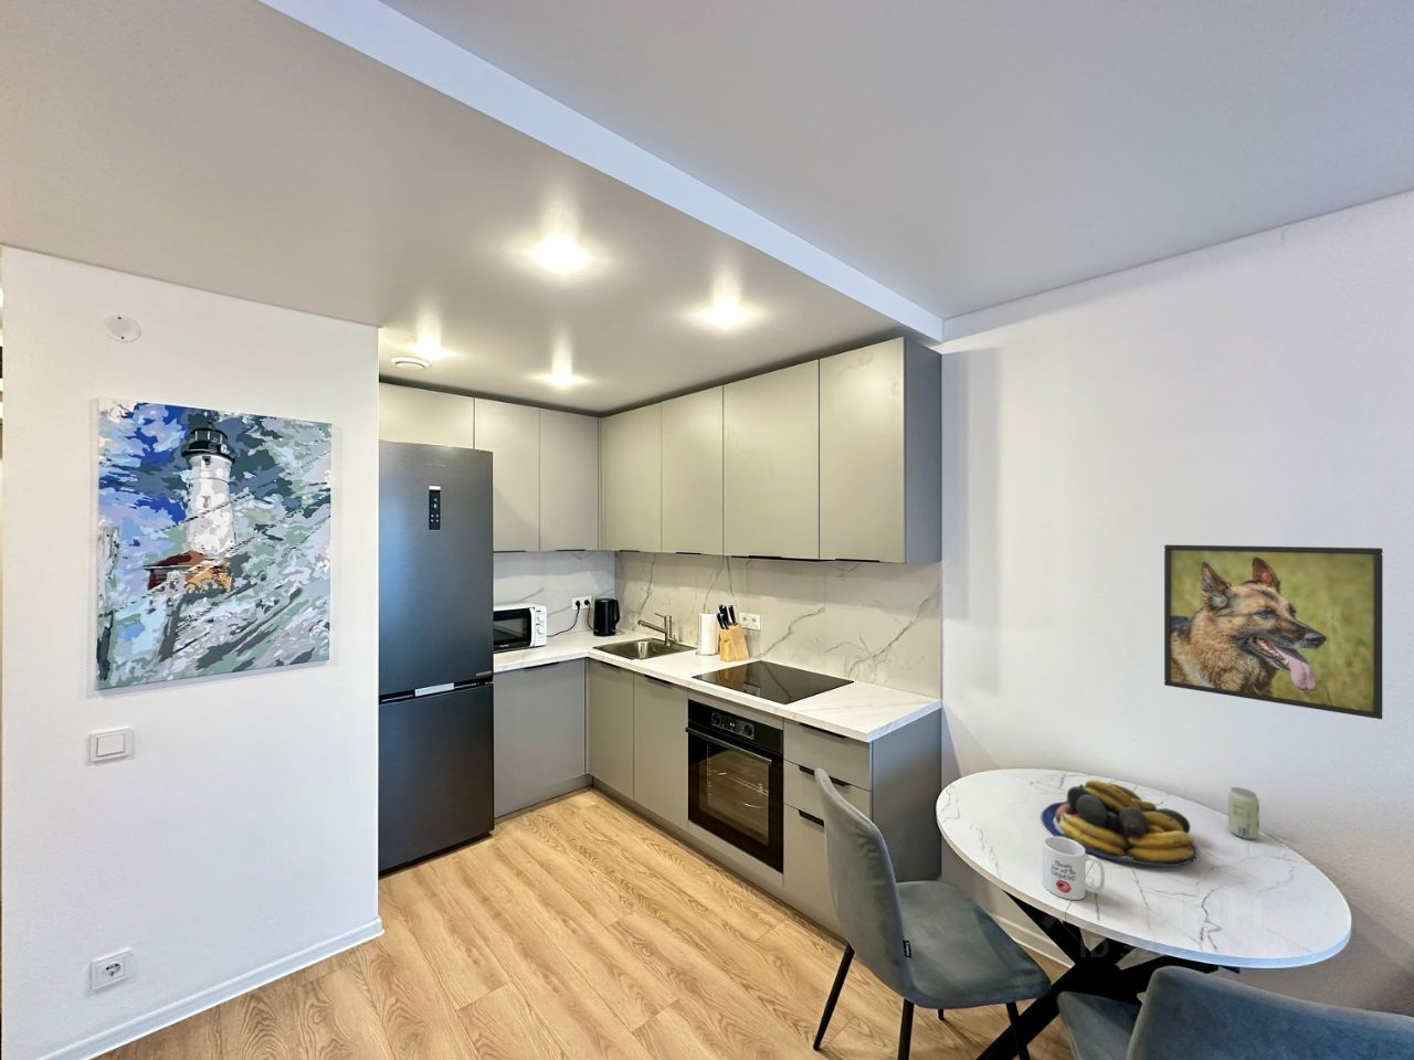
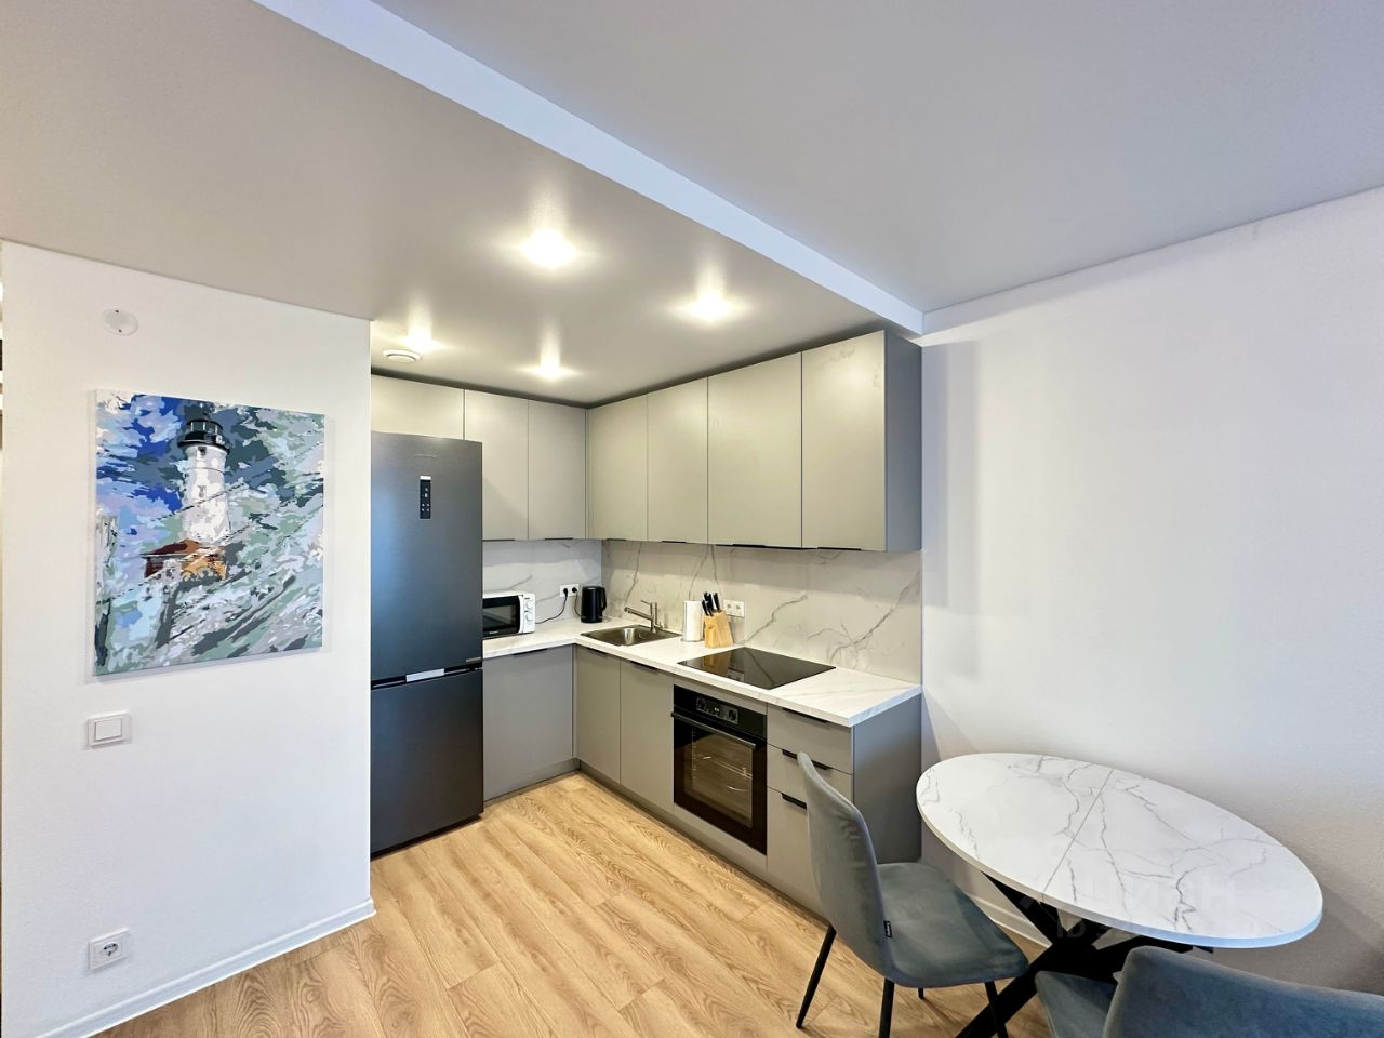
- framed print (1263, 622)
- mug (1072, 868)
- beverage can (1243, 813)
- fruit bowl (1113, 809)
